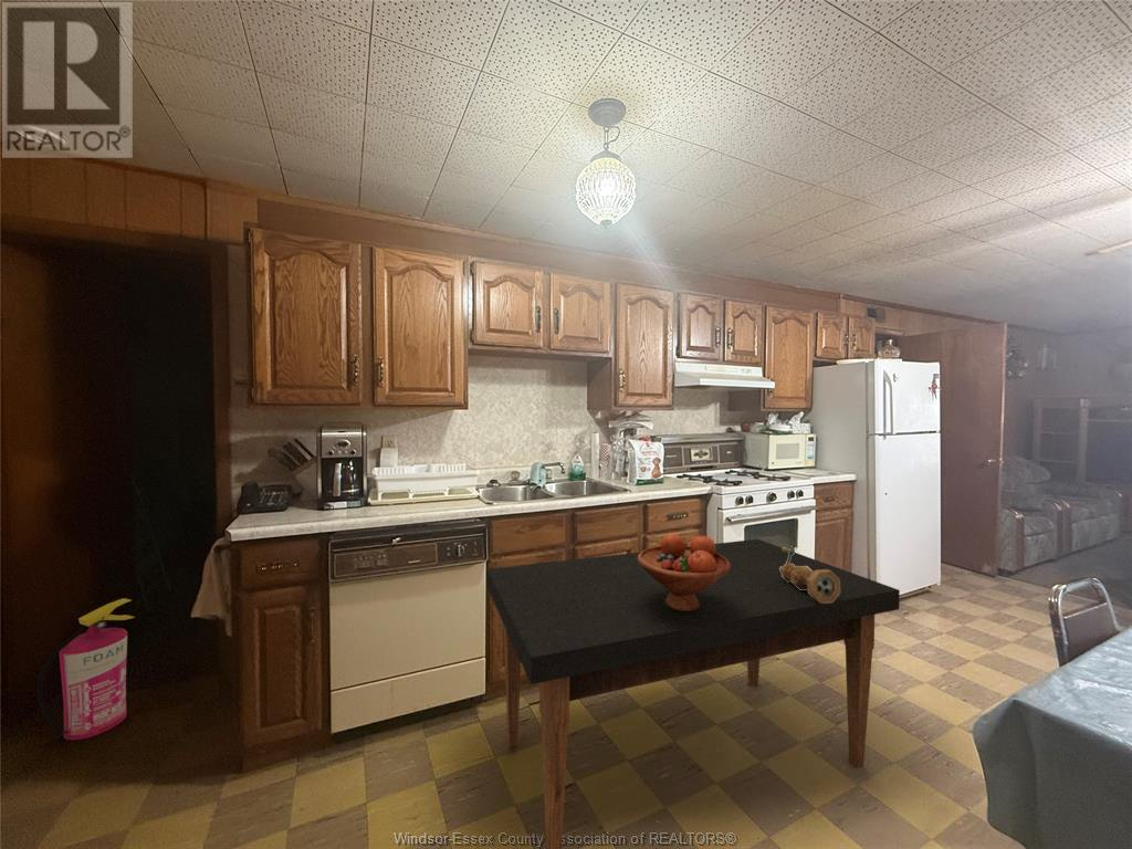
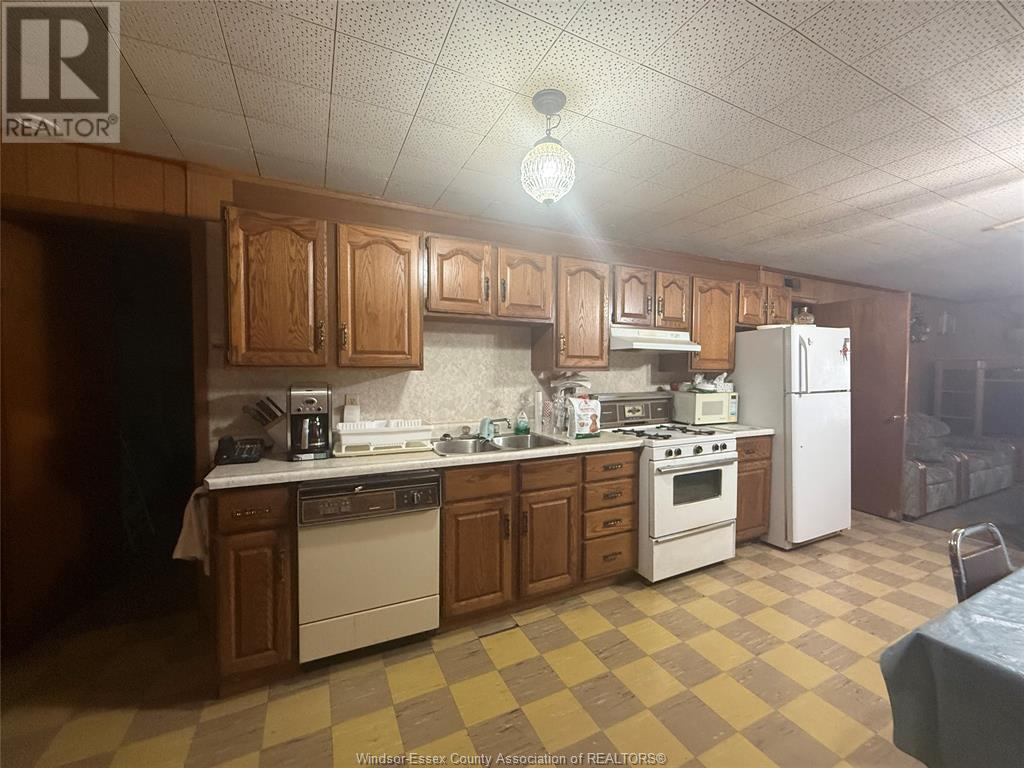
- dining table (680, 667)
- fruit bowl (682, 572)
- pepper mill (800, 570)
- fire extinguisher (91, 668)
